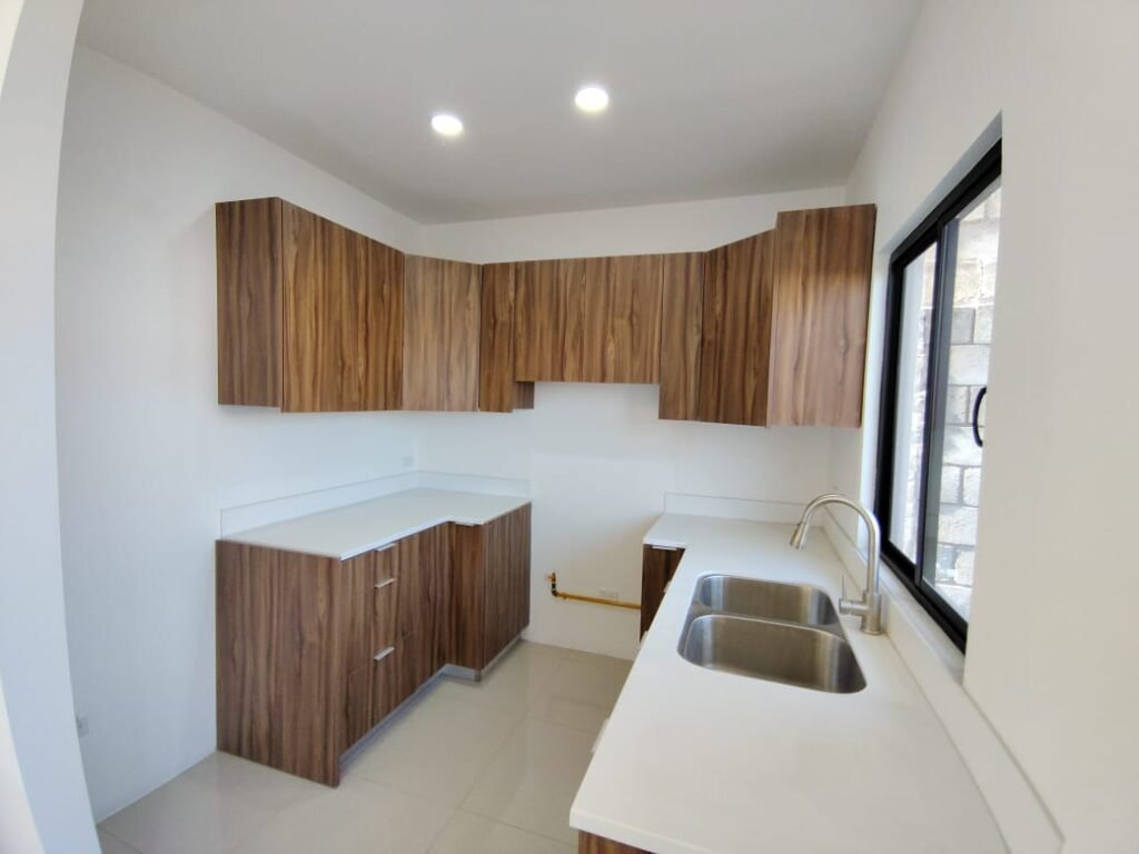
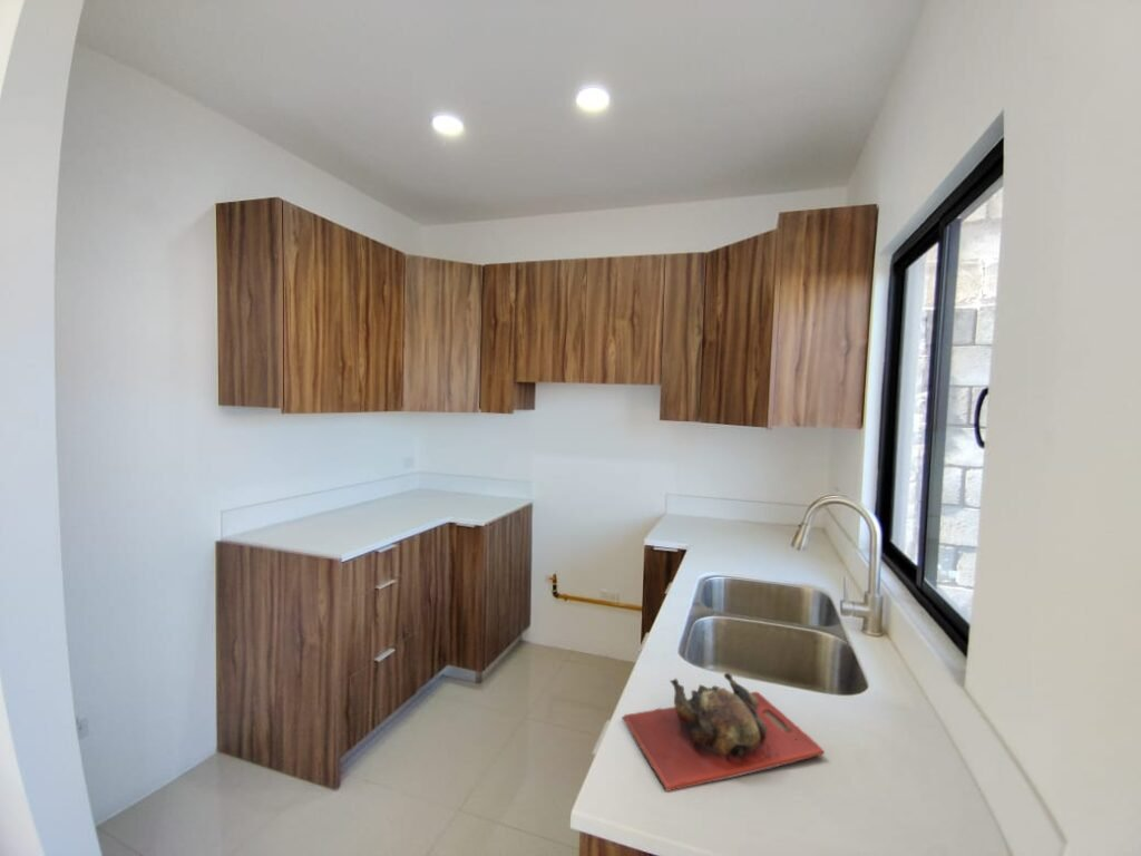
+ cutting board (719, 714)
